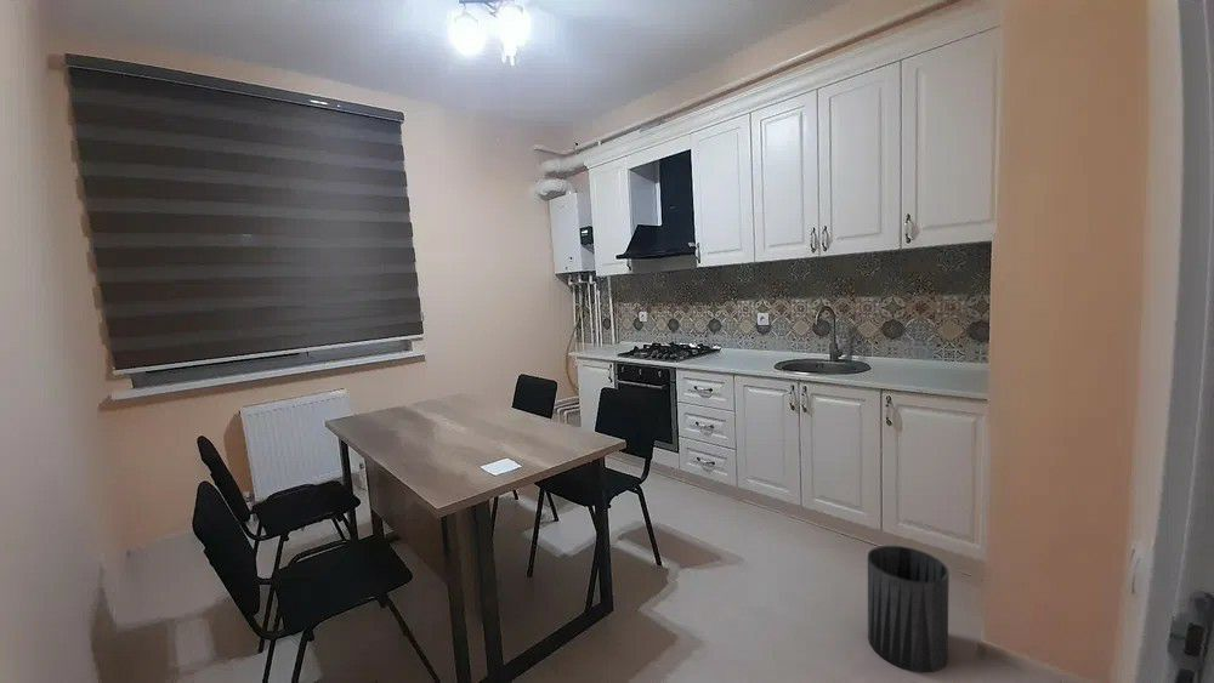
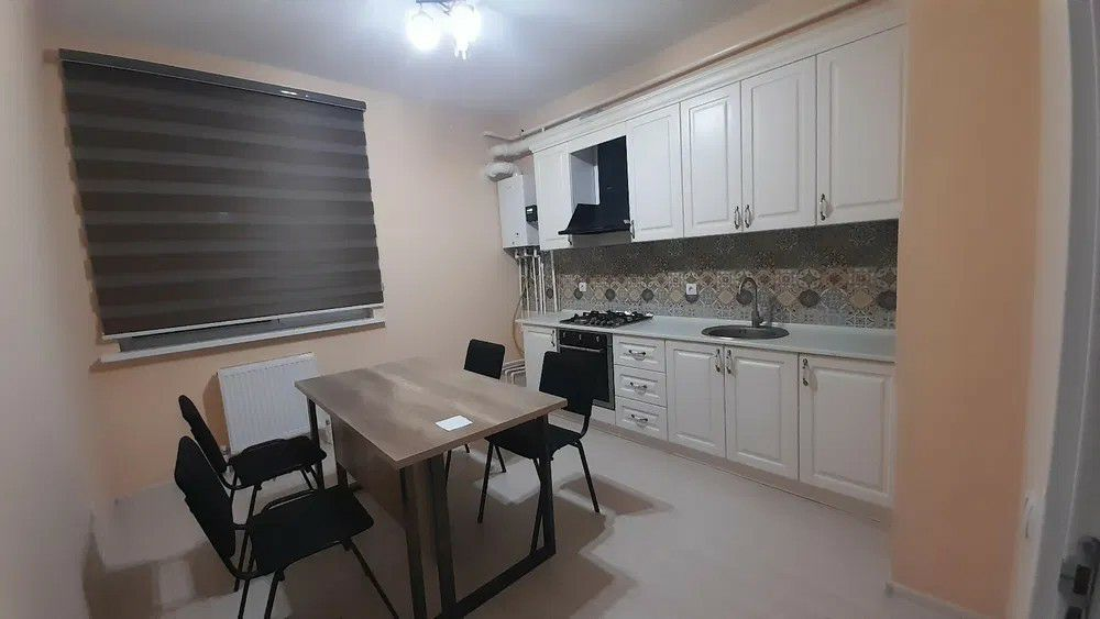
- trash can (906, 604)
